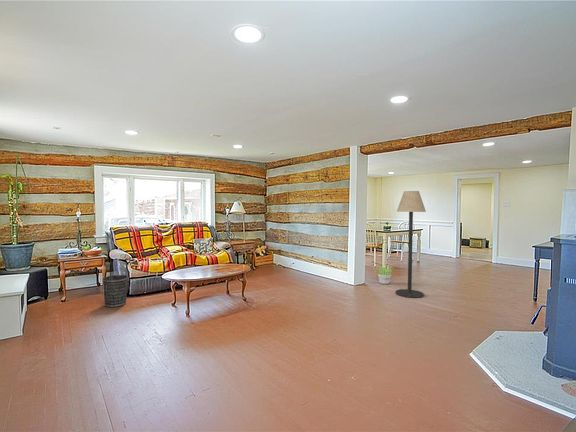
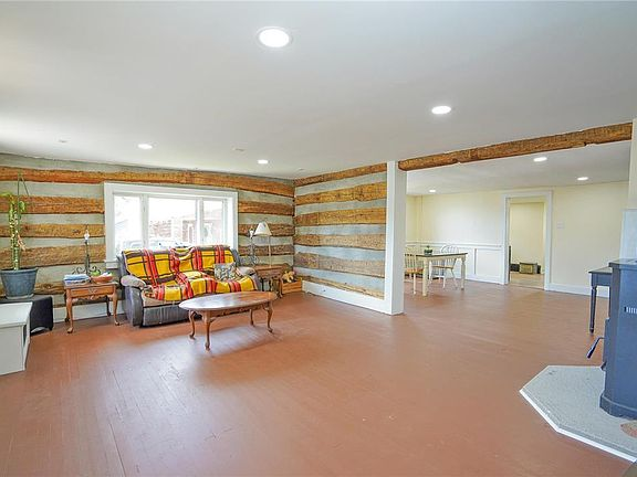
- potted plant (384, 274)
- wastebasket (115, 290)
- floor lamp (410, 242)
